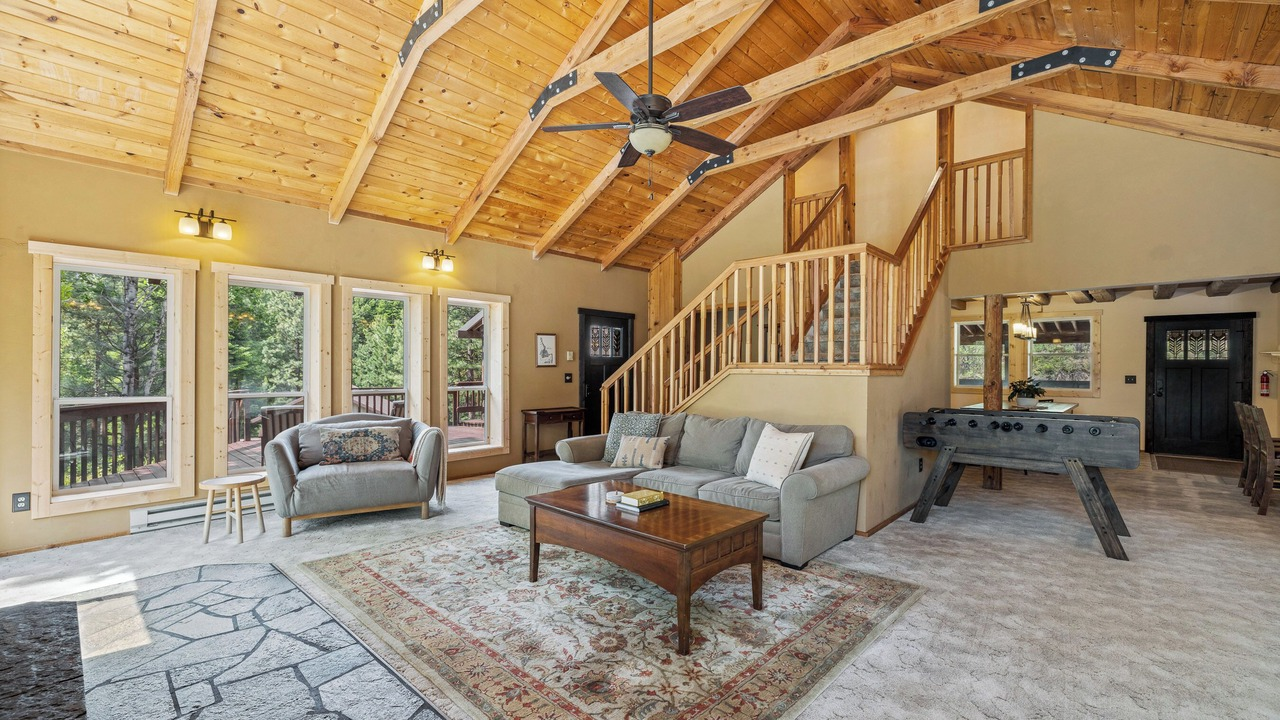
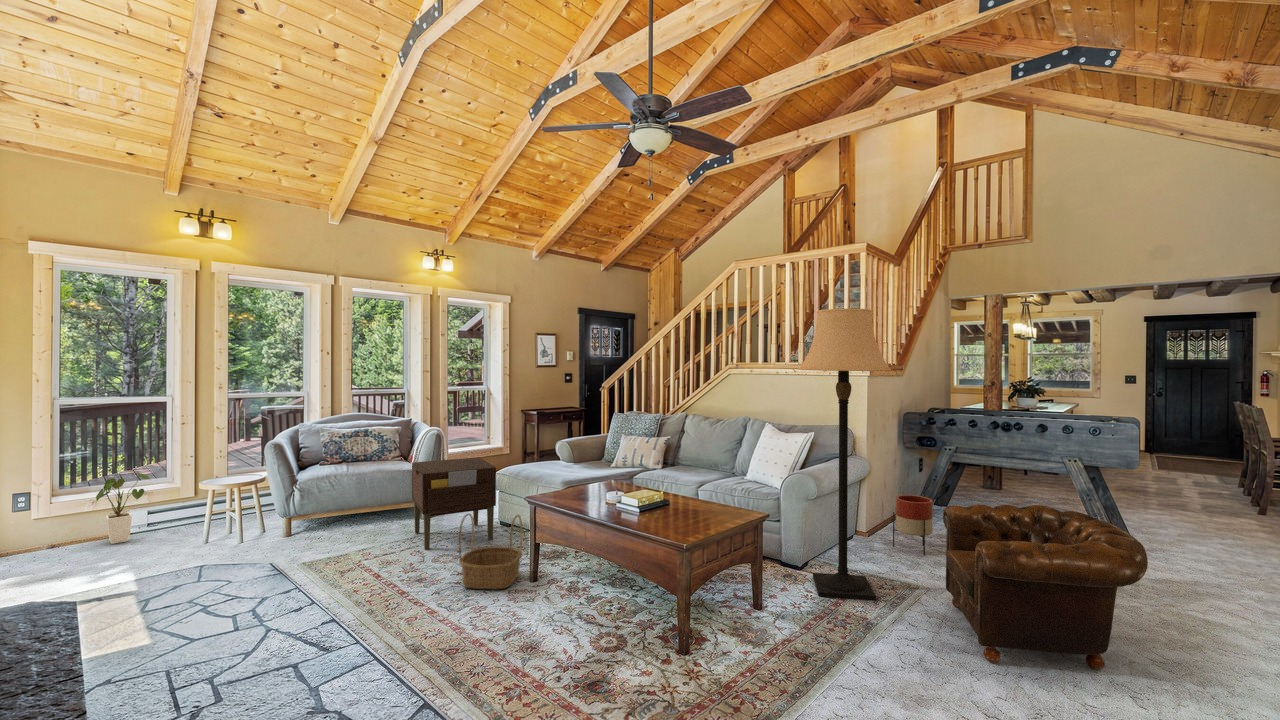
+ lamp (843, 449)
+ armchair (1039, 580)
+ planter (912, 523)
+ basket (491, 548)
+ nightstand (453, 500)
+ house plant (123, 507)
